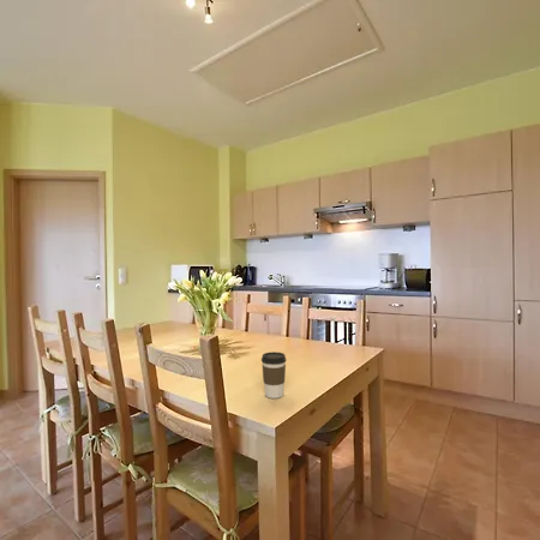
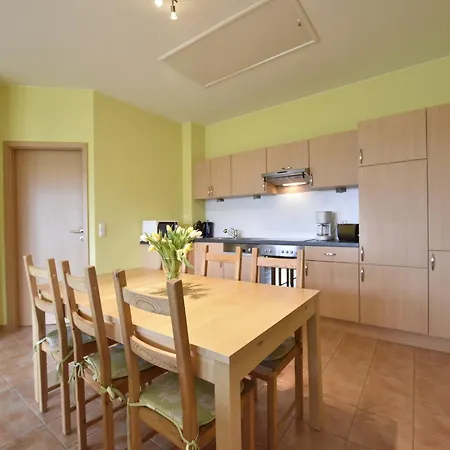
- coffee cup (274, 374)
